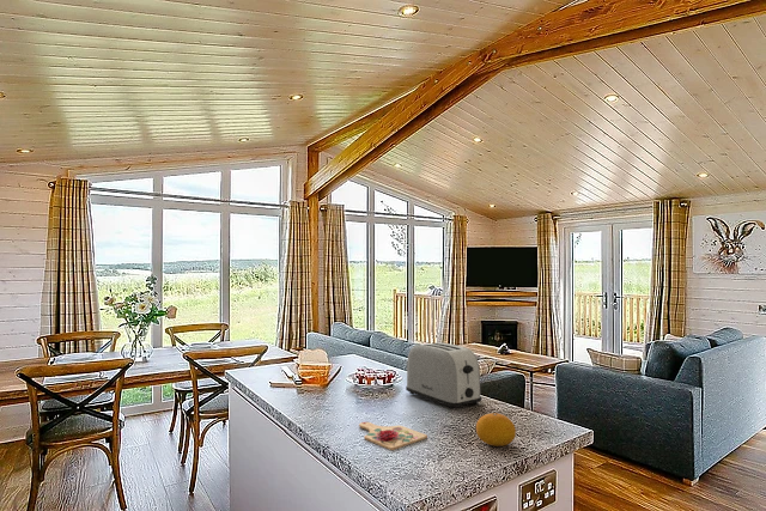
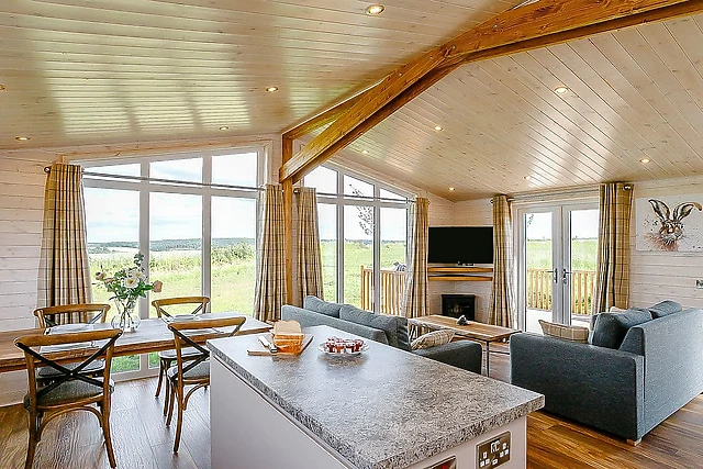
- fruit (496, 428)
- toaster (443, 372)
- cutting board (384, 428)
